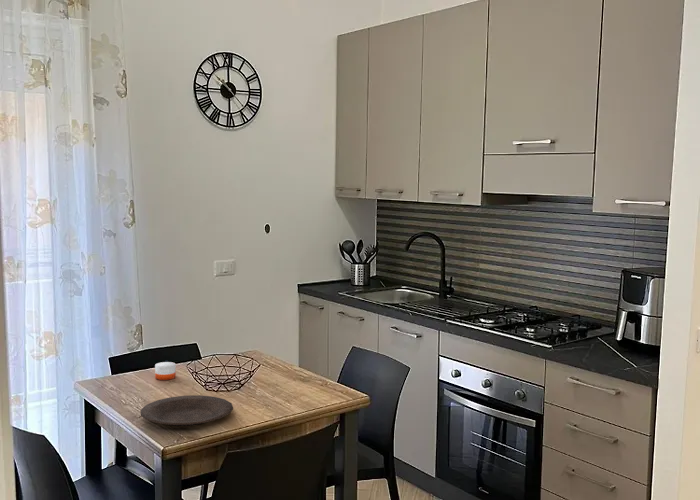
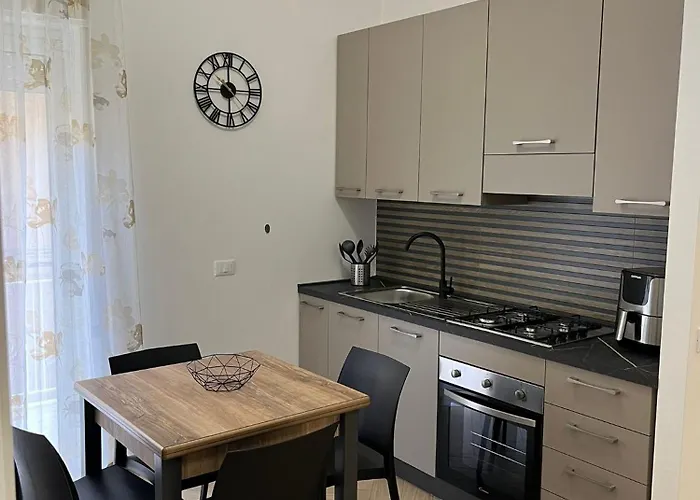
- candle (165, 363)
- plate (187, 412)
